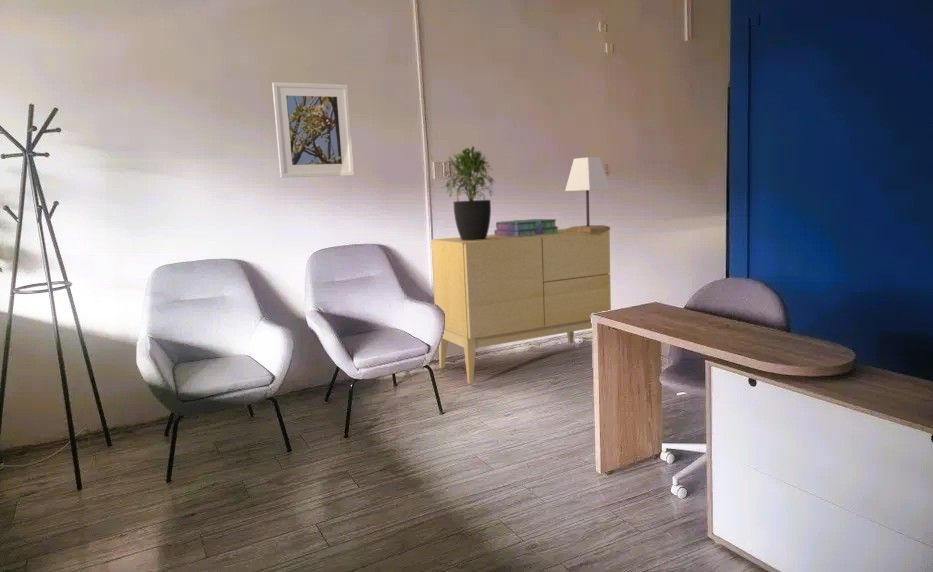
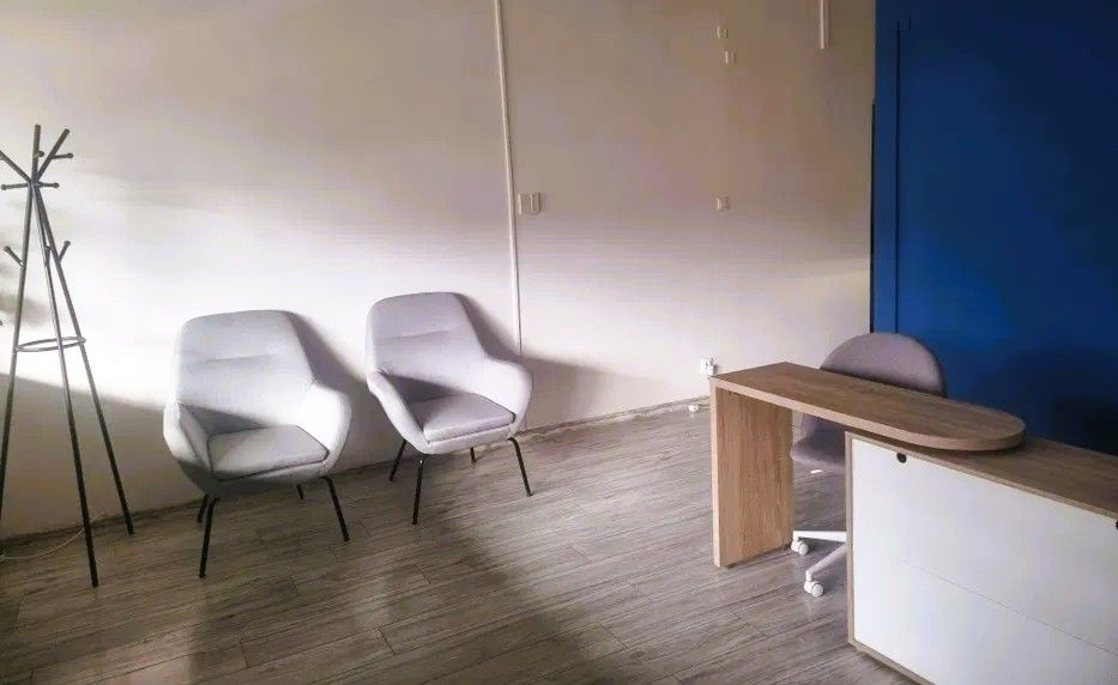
- potted plant (467, 193)
- stack of books (526, 227)
- sideboard (523, 299)
- lamp (587, 194)
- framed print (314, 130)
